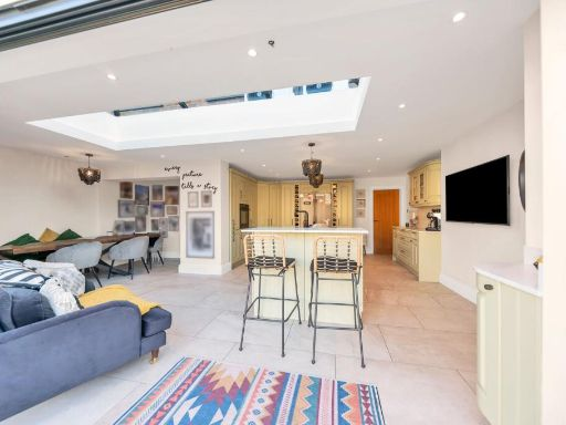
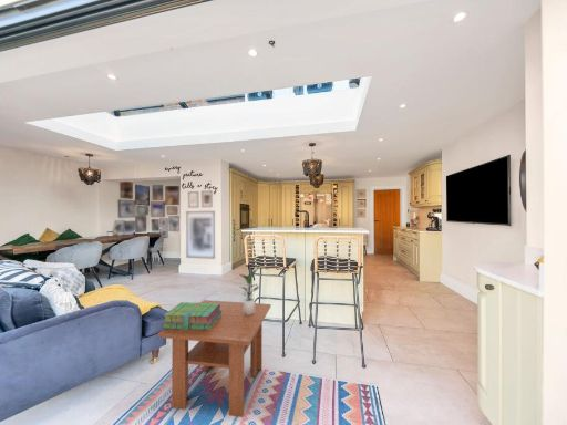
+ stack of books (193, 314)
+ coffee table (221, 351)
+ potted plant (250, 289)
